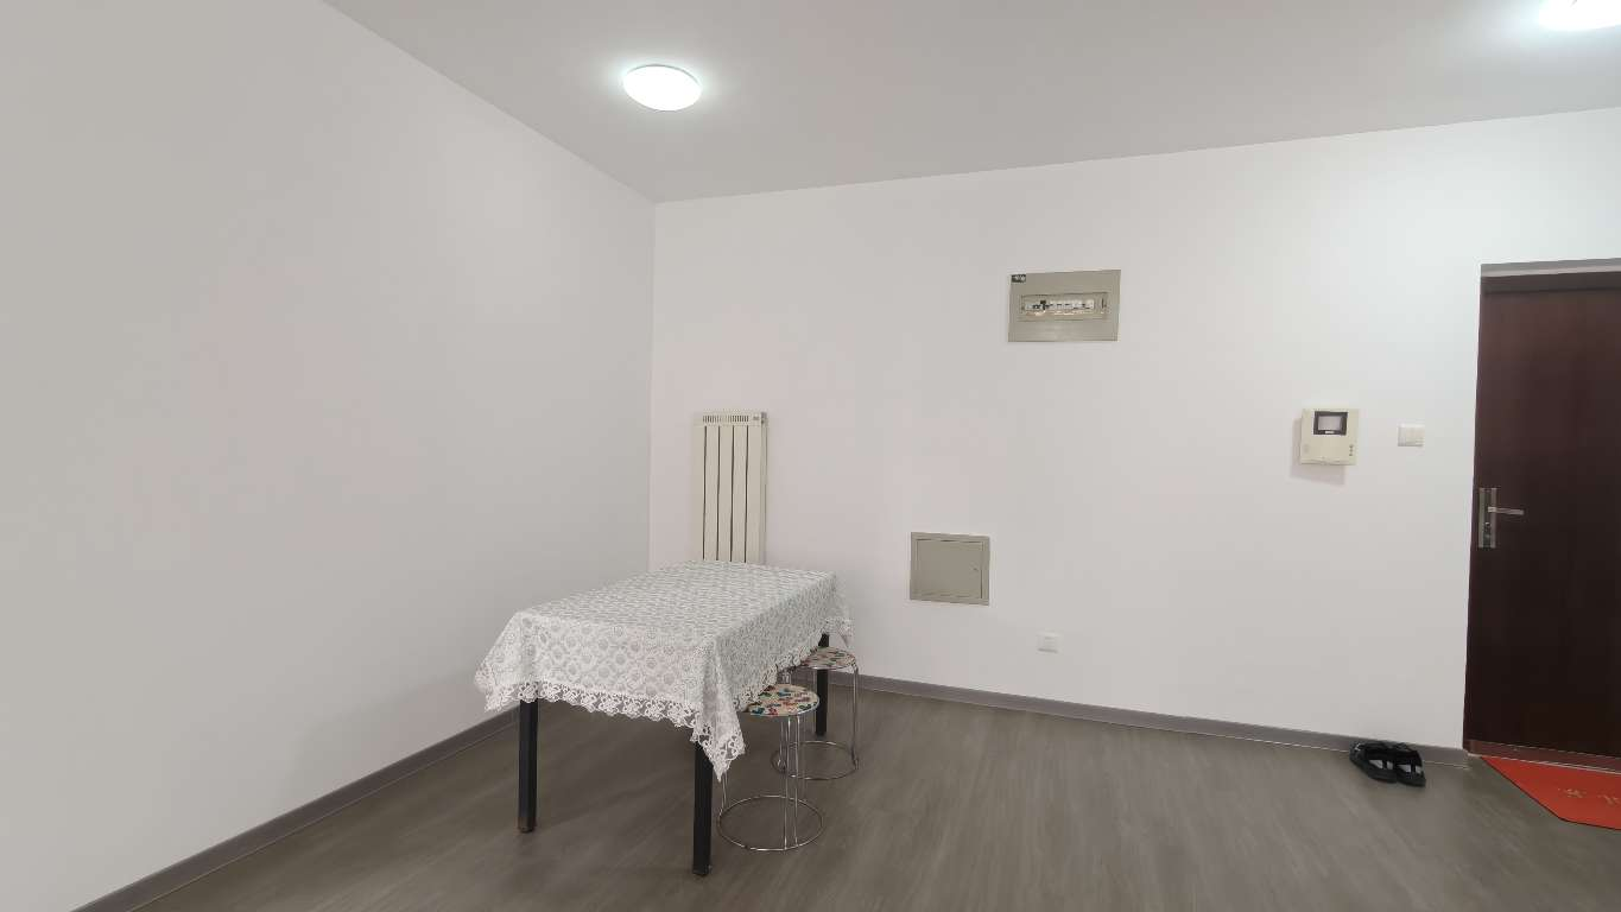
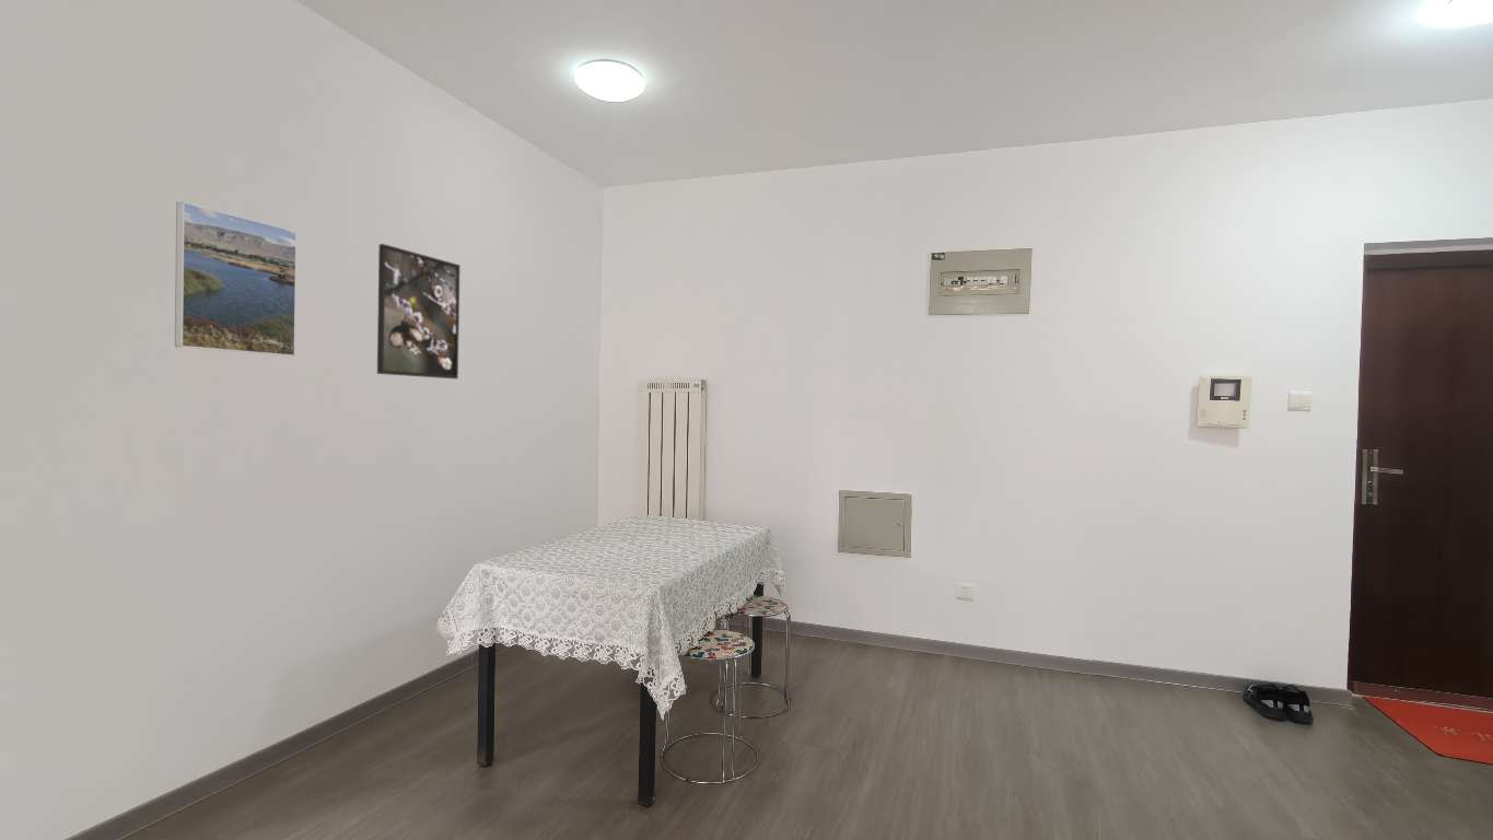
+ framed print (421, 315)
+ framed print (240, 284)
